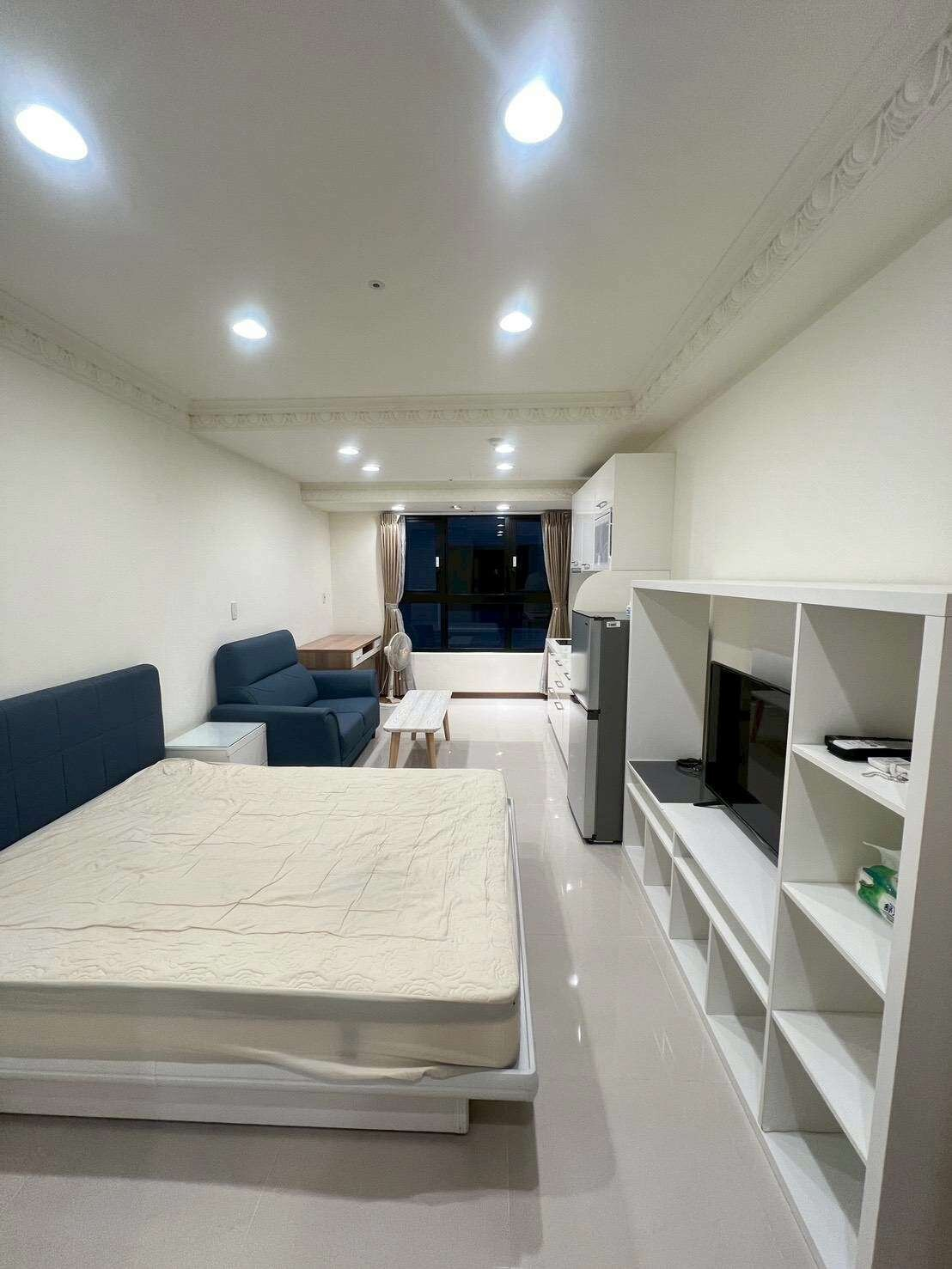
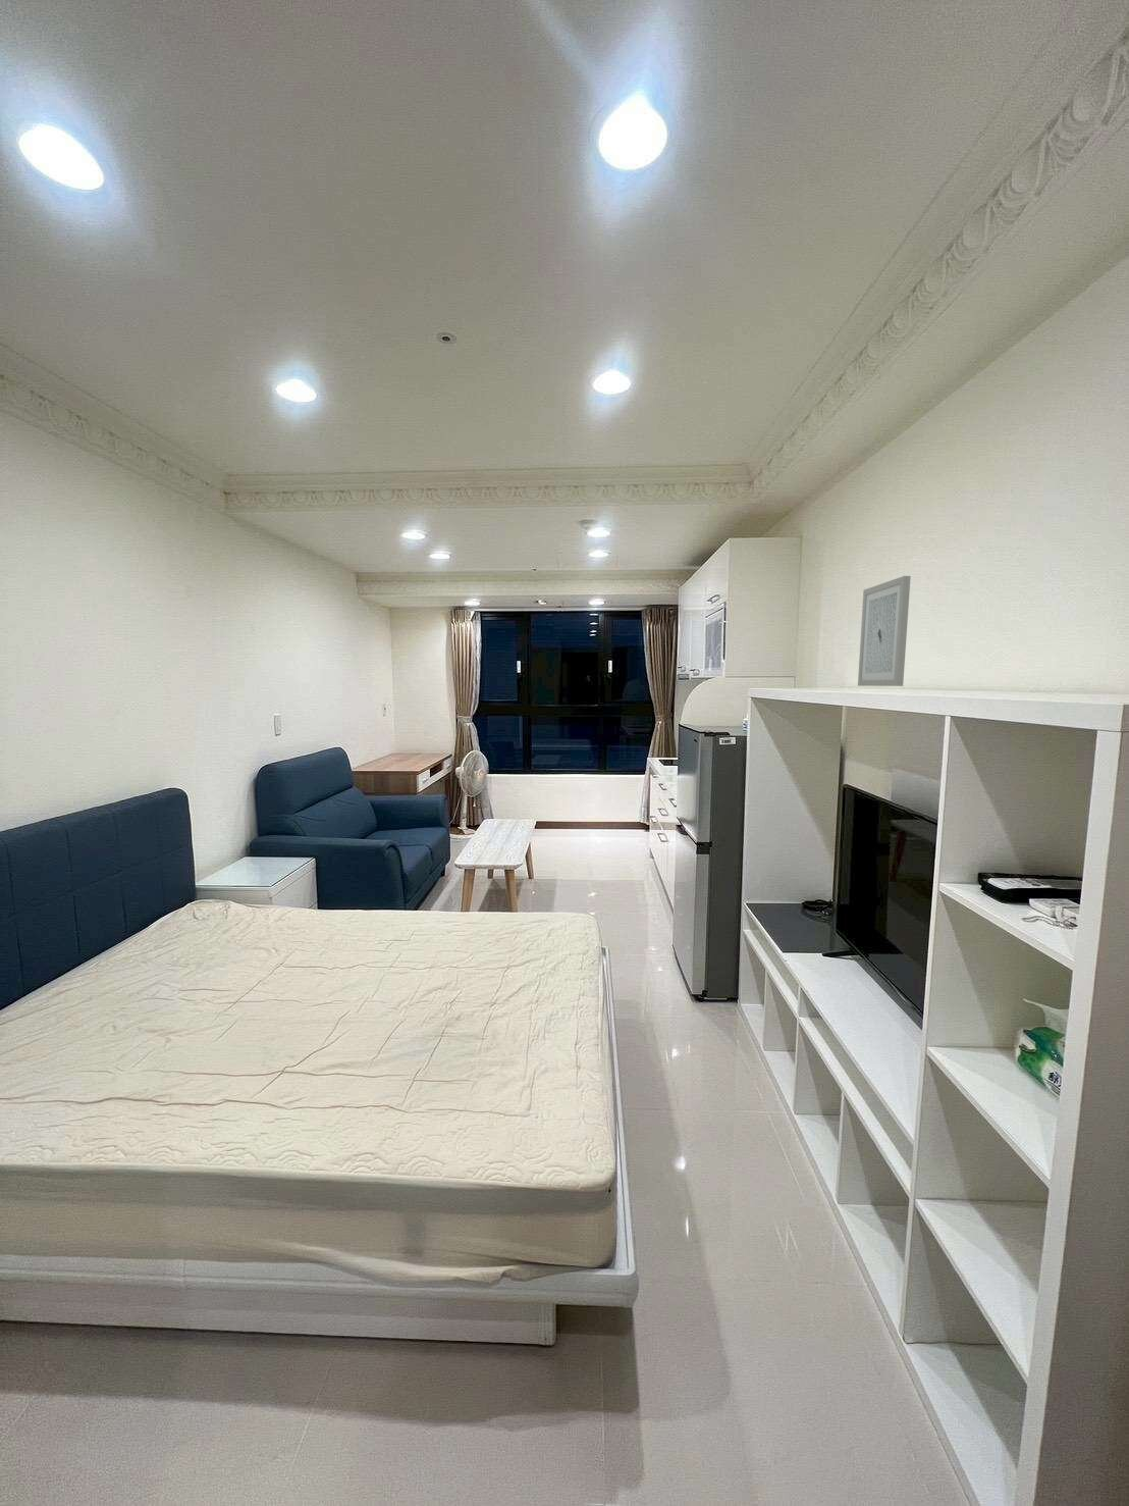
+ wall art (881, 634)
